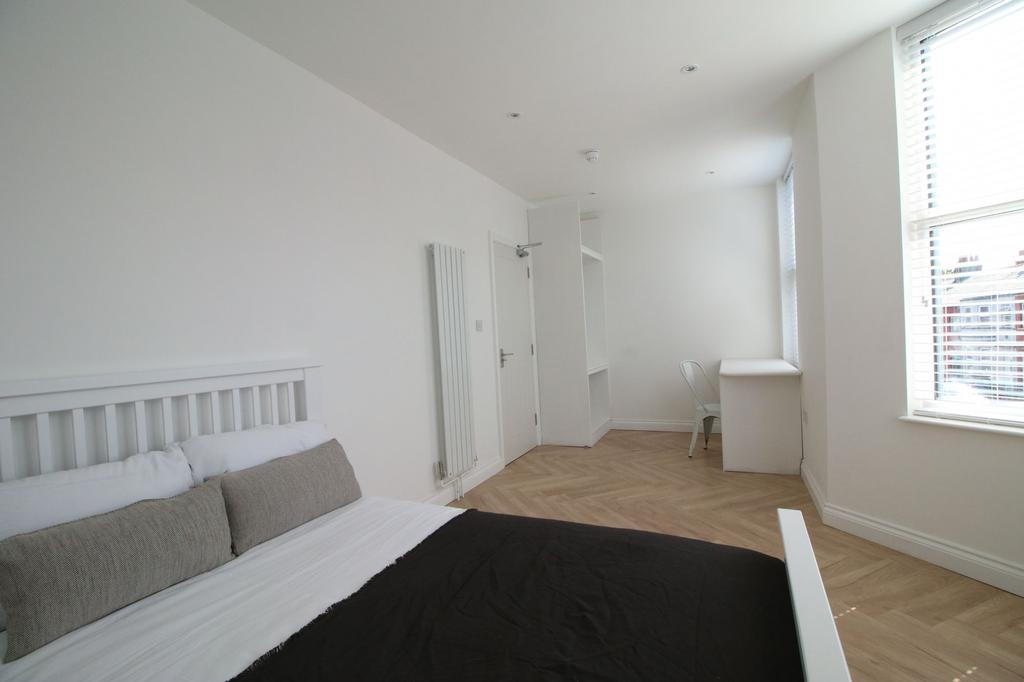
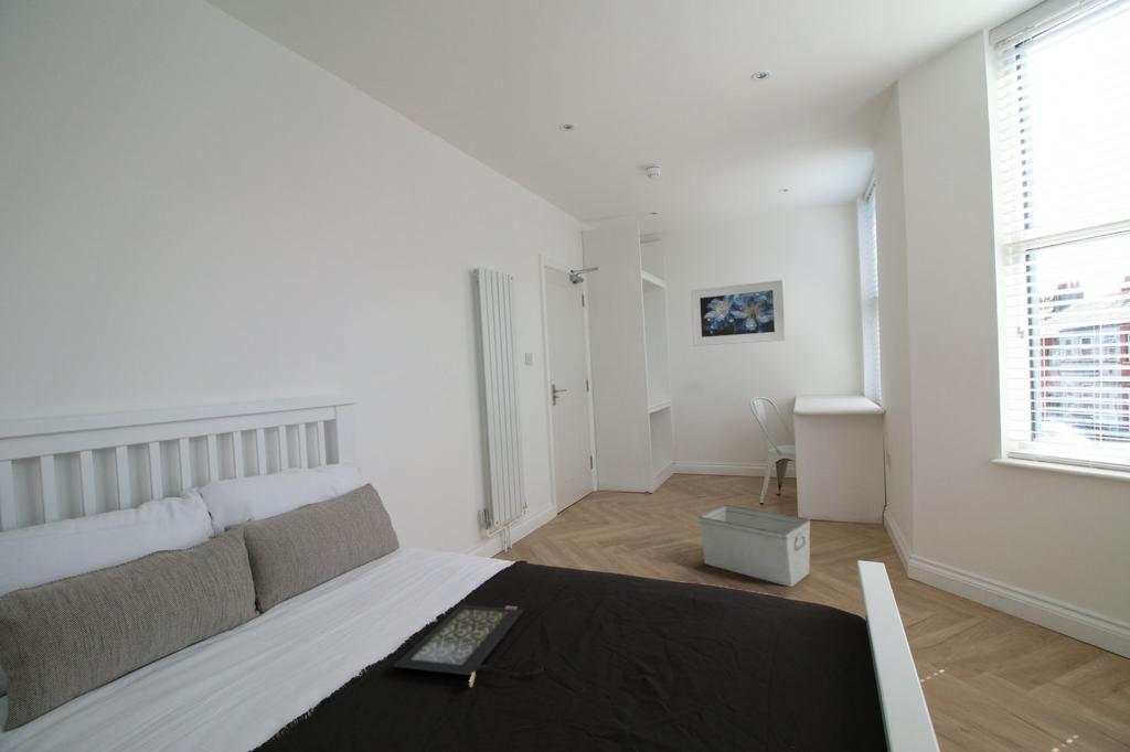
+ clutch bag (465, 638)
+ storage bin (754, 542)
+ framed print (736, 314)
